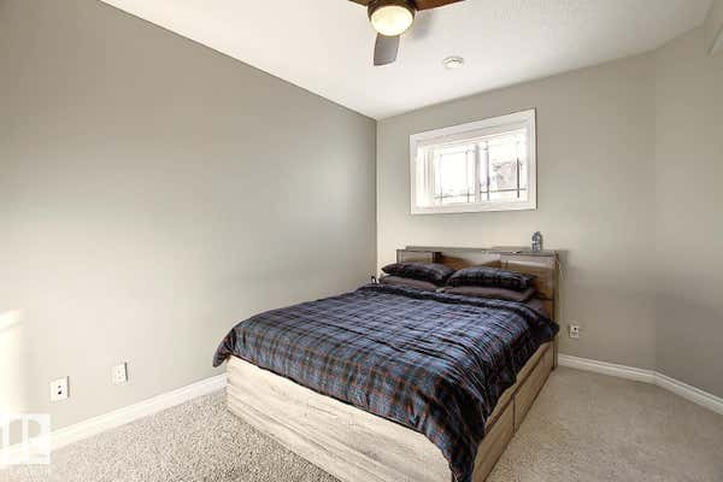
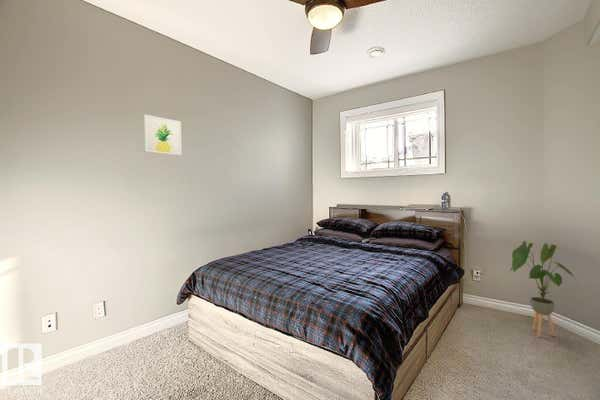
+ house plant (538, 287)
+ wall art (163, 135)
